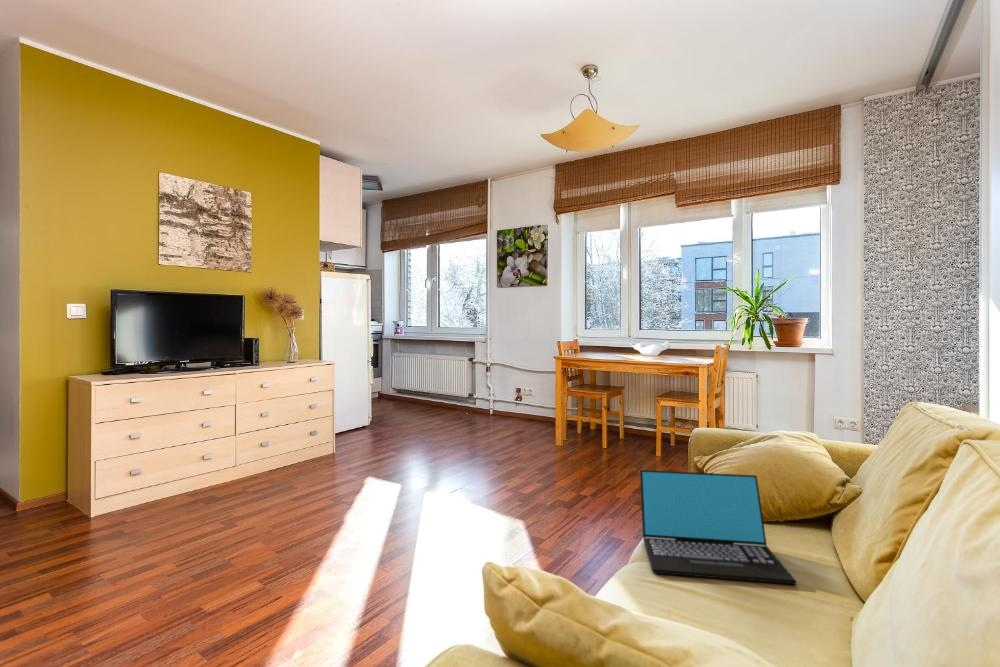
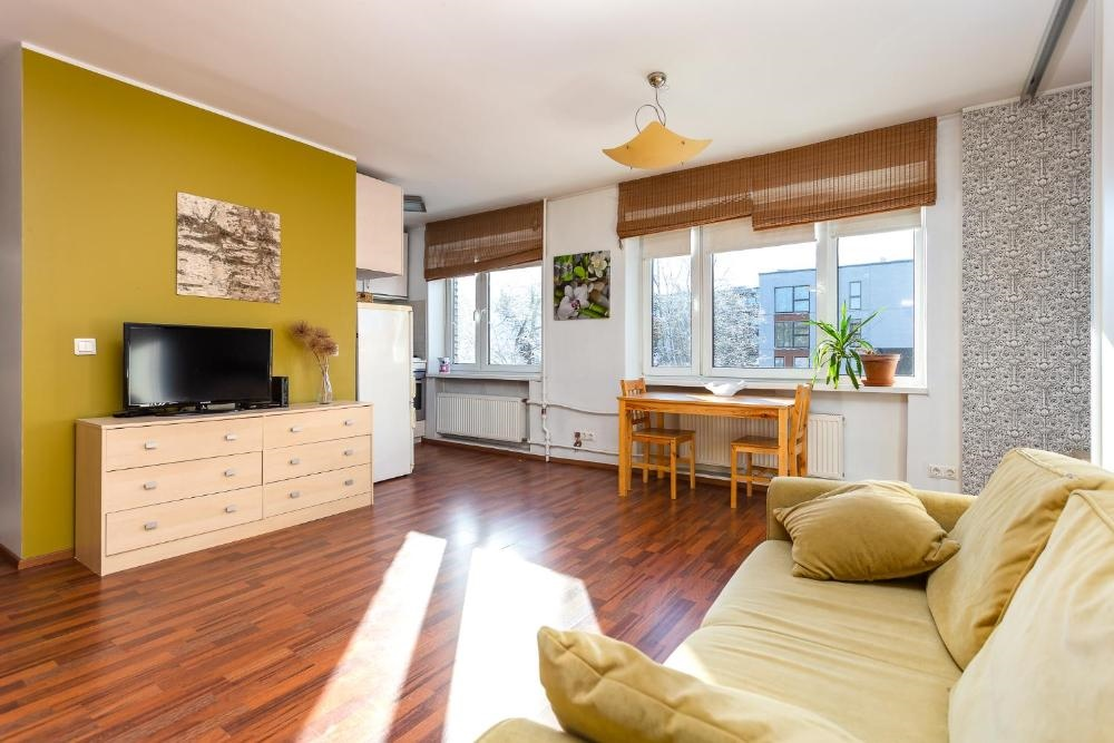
- laptop (708, 520)
